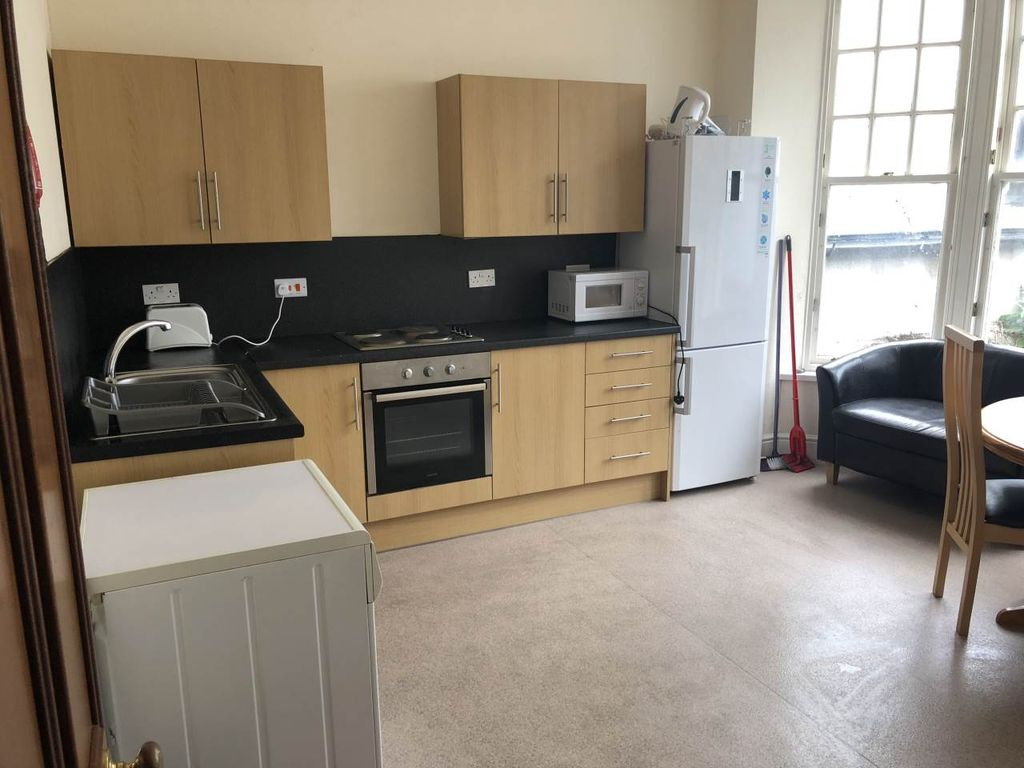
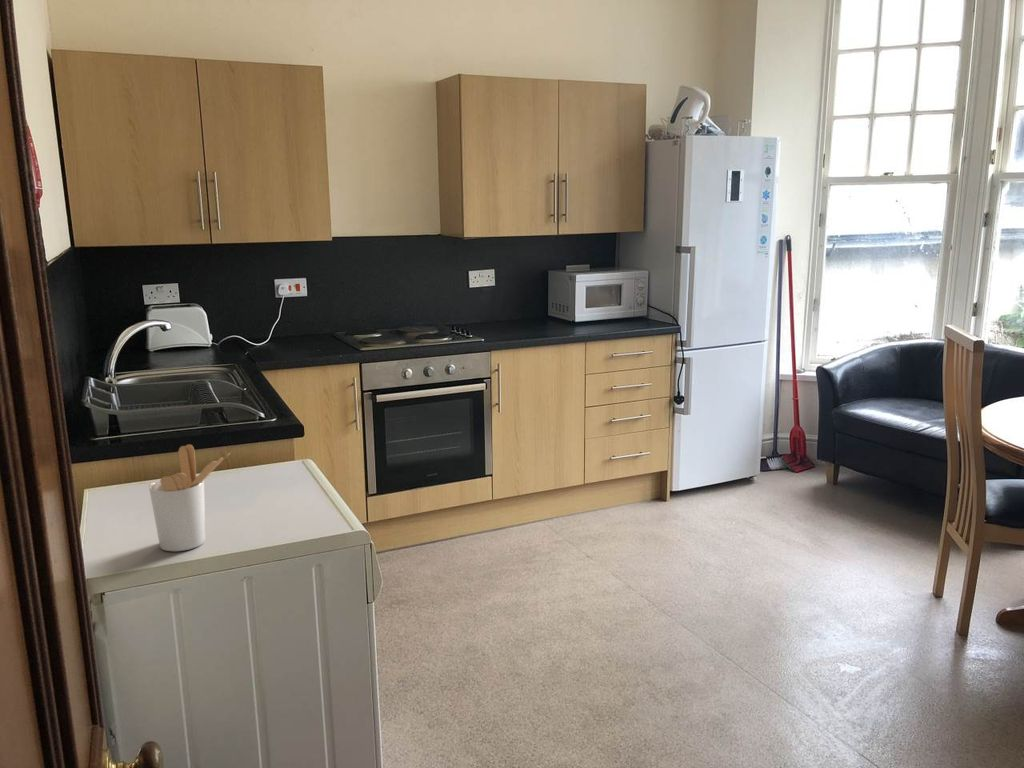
+ utensil holder (191, 498)
